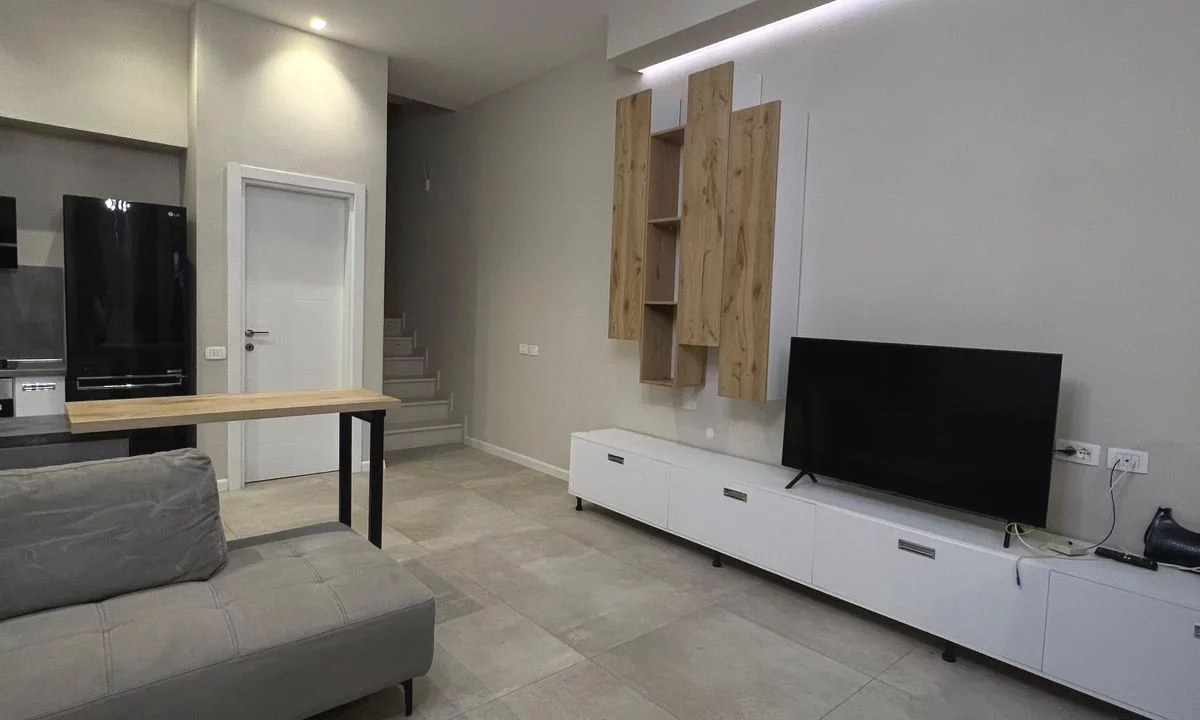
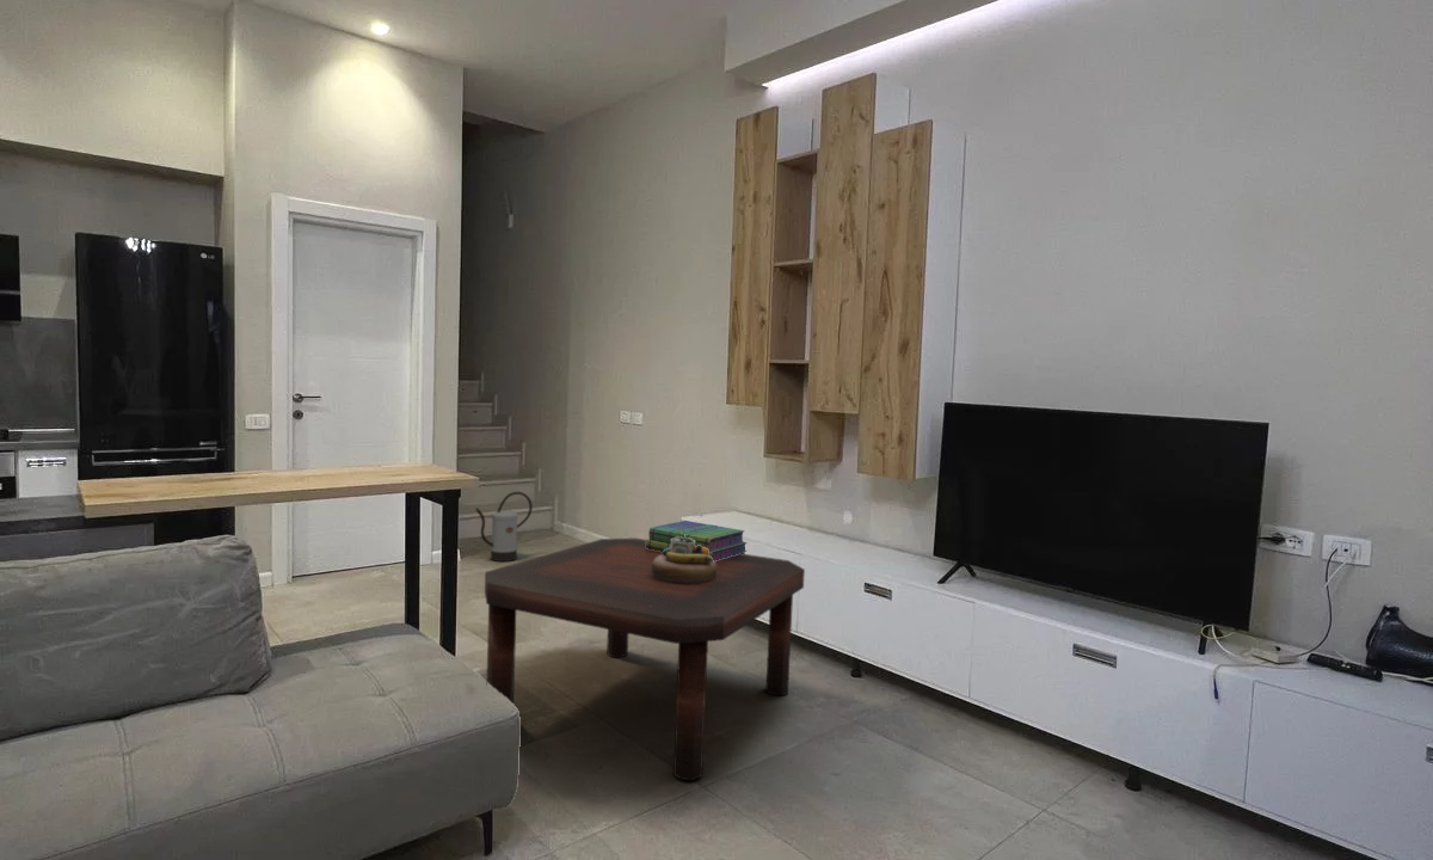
+ watering can (503, 526)
+ decorative bowl (684, 554)
+ stack of books (696, 539)
+ coffee table (648, 635)
